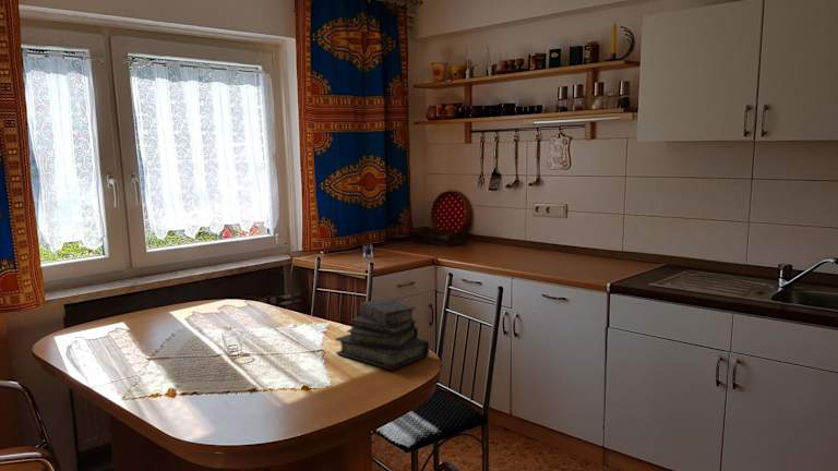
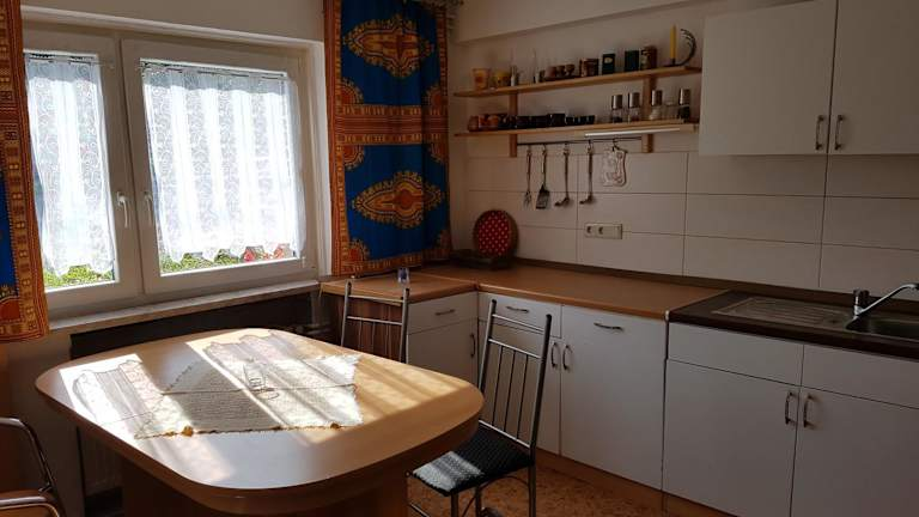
- diary (381, 330)
